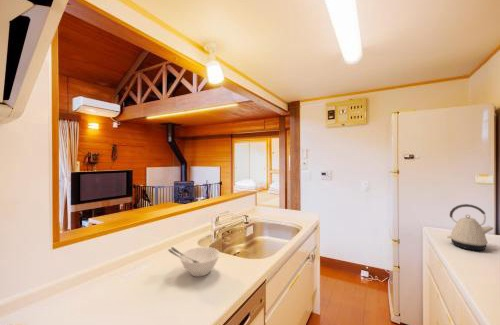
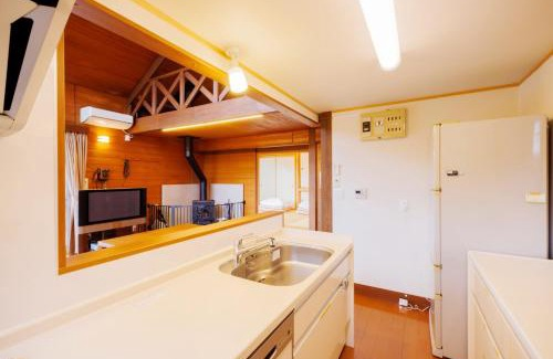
- kettle (469, 225)
- bowl (195, 258)
